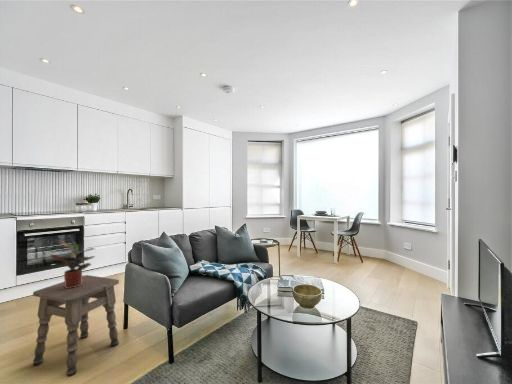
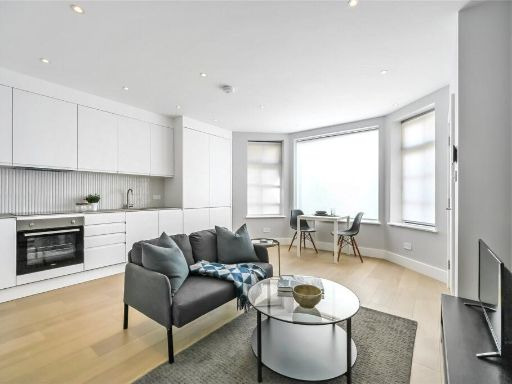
- side table (78, 319)
- potted plant (78, 262)
